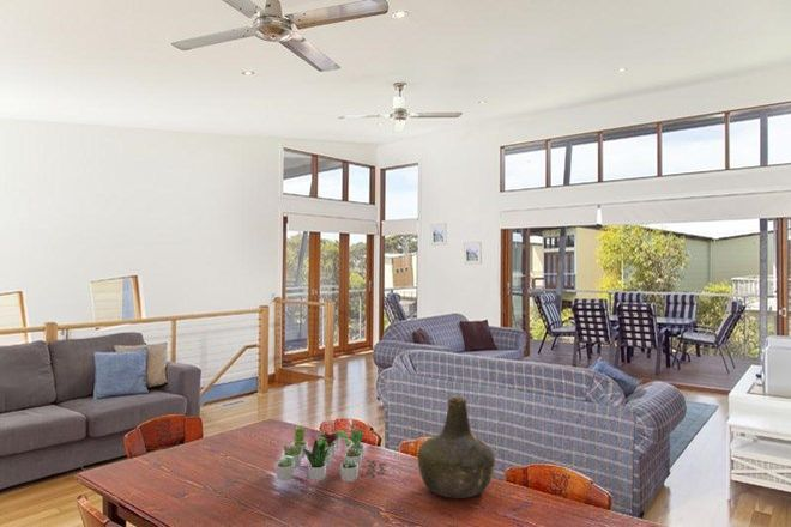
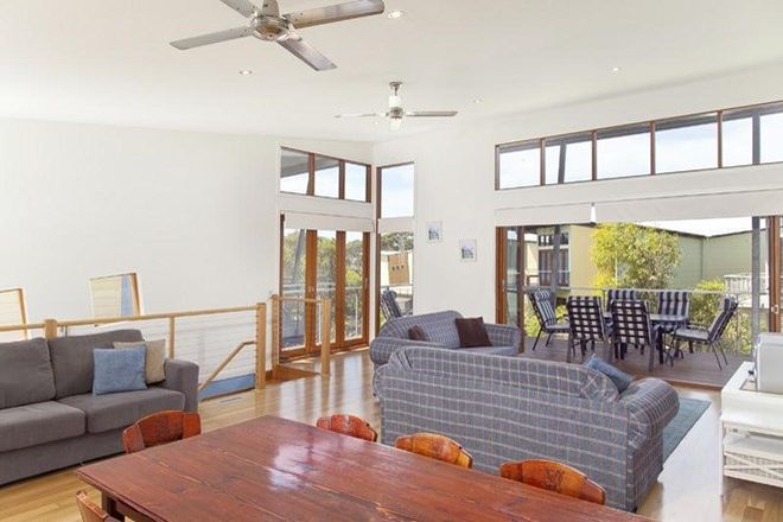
- bottle (455, 443)
- succulent plant (337, 447)
